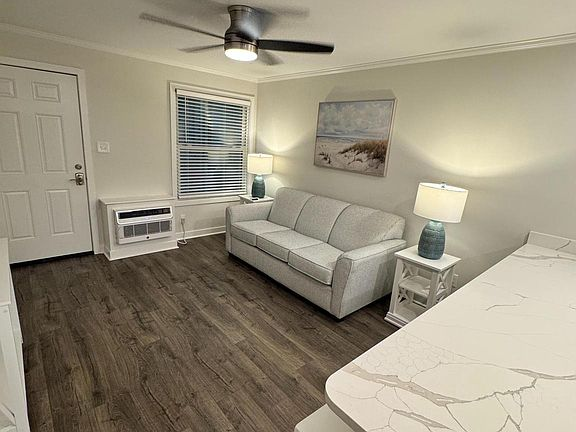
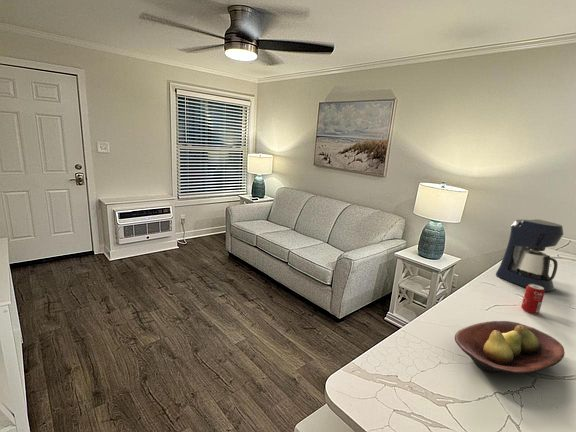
+ coffee maker (531, 251)
+ fruit bowl (508, 343)
+ beverage can (532, 298)
